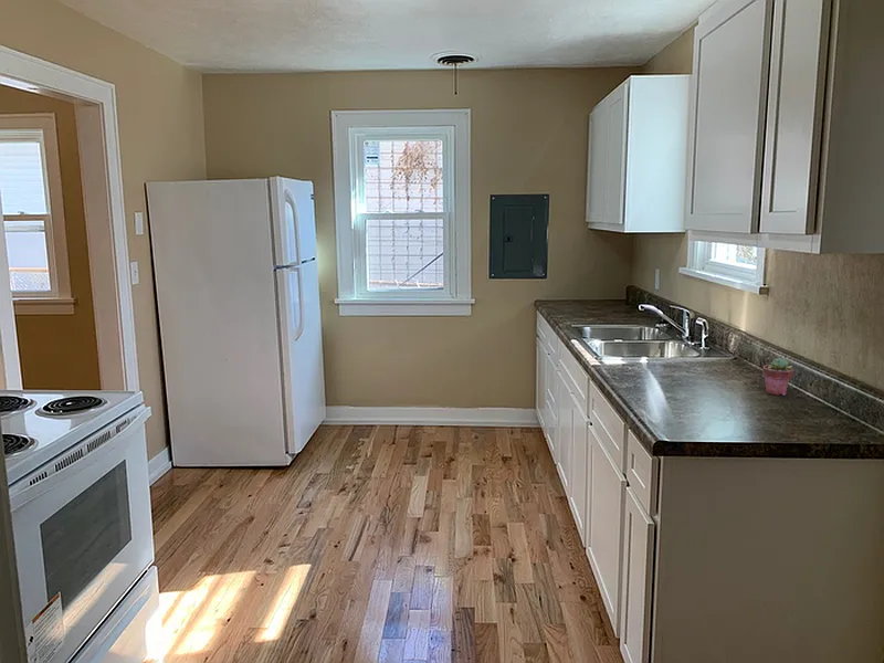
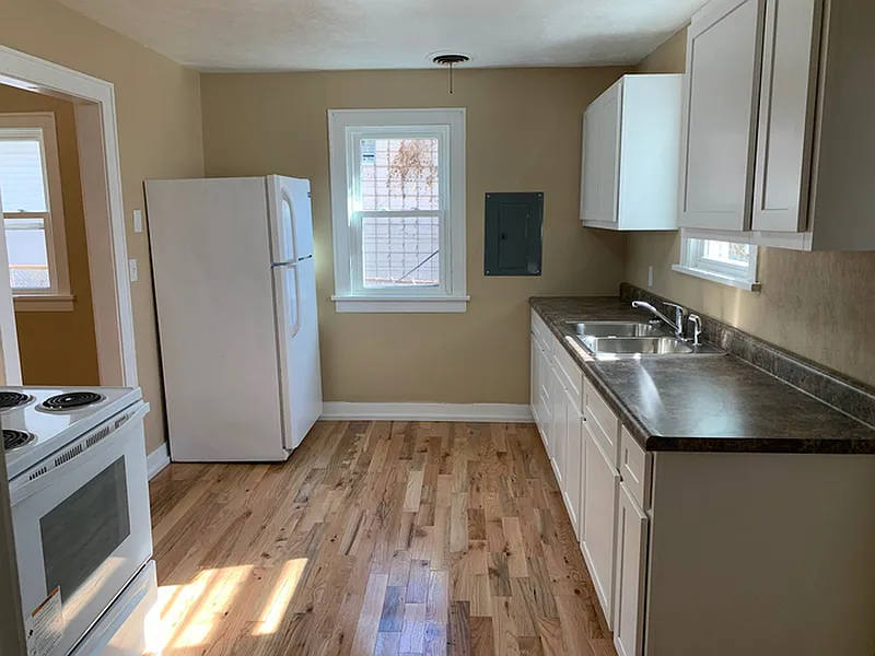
- potted succulent (777, 375)
